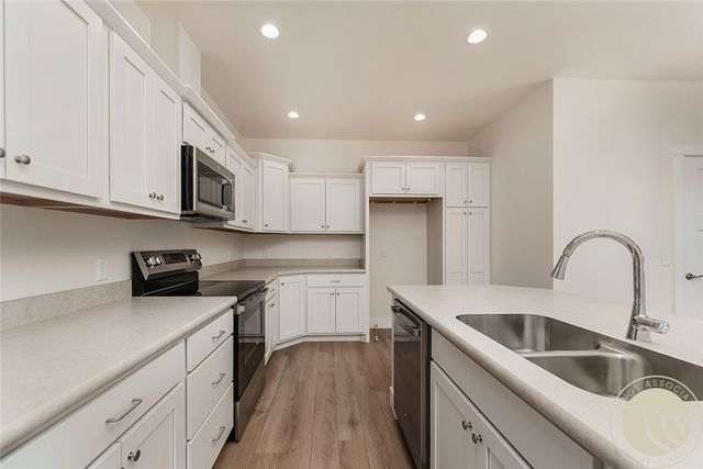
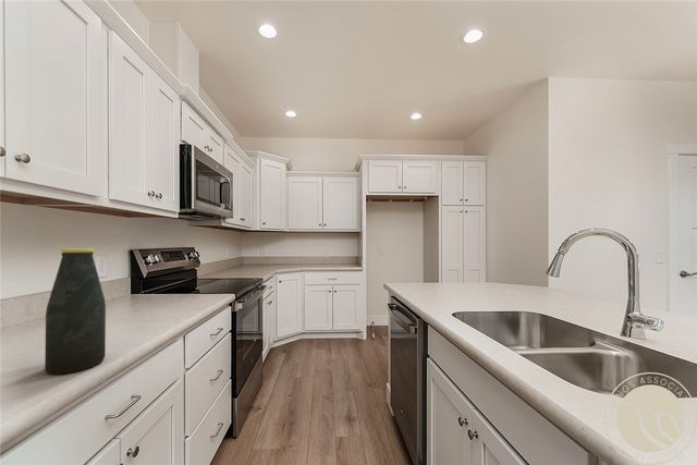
+ bottle (77, 306)
